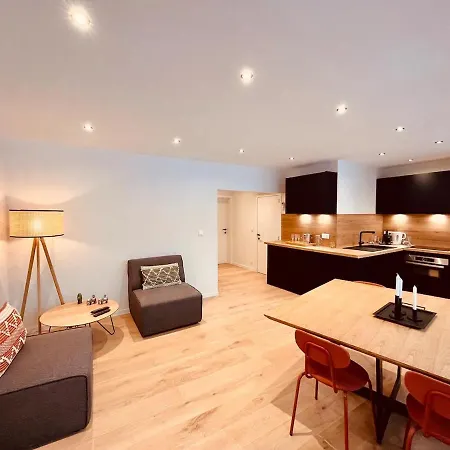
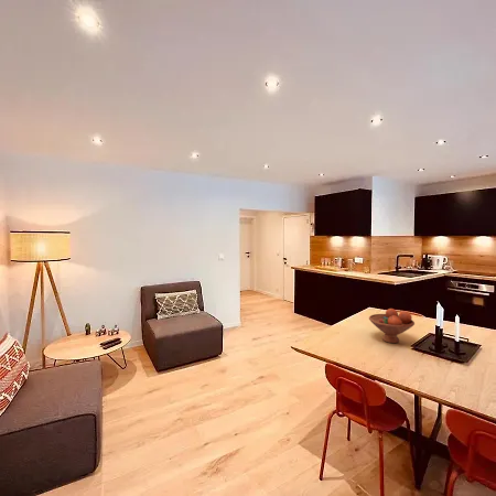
+ fruit bowl (390, 325)
